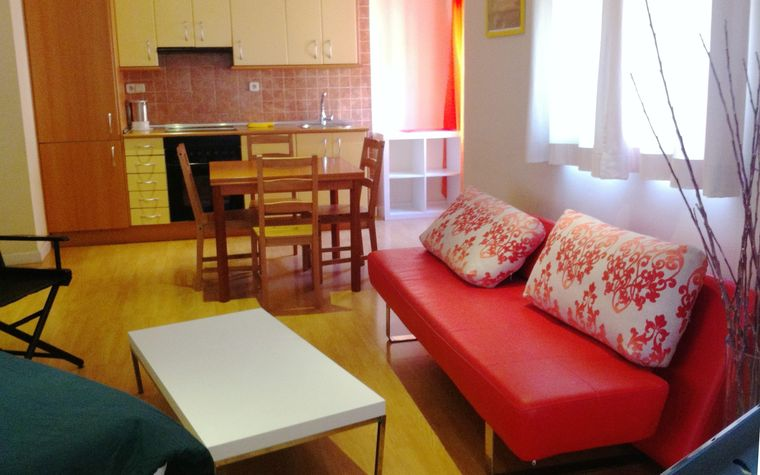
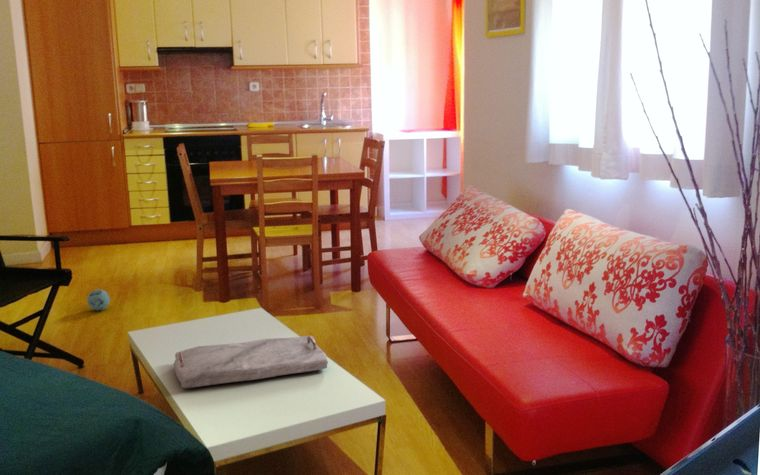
+ serving tray (249, 353)
+ ball (98, 299)
